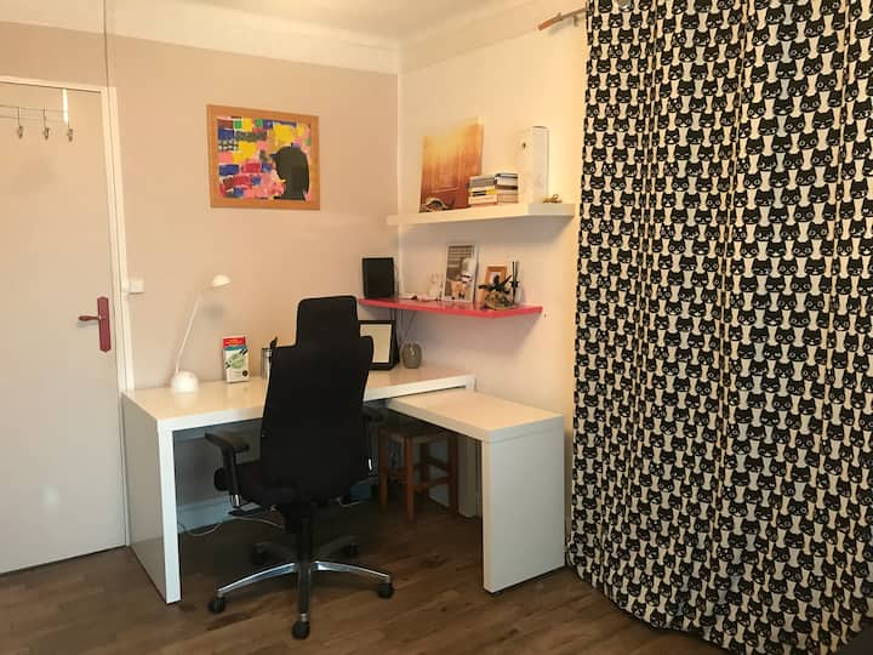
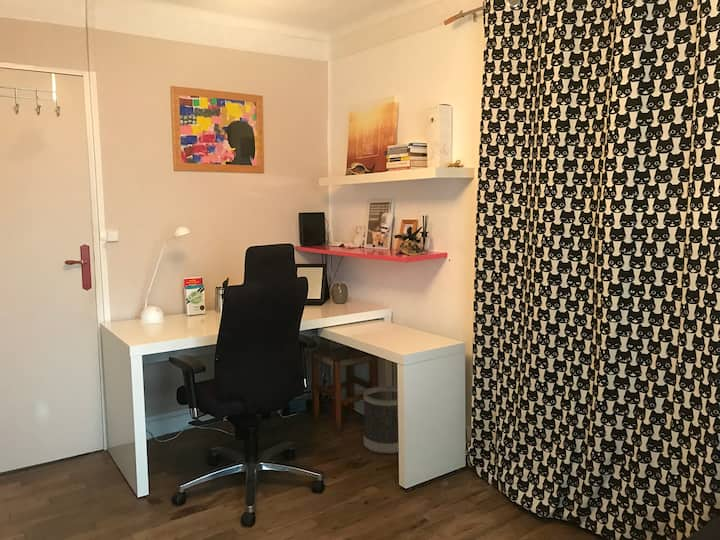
+ wastebasket (386, 419)
